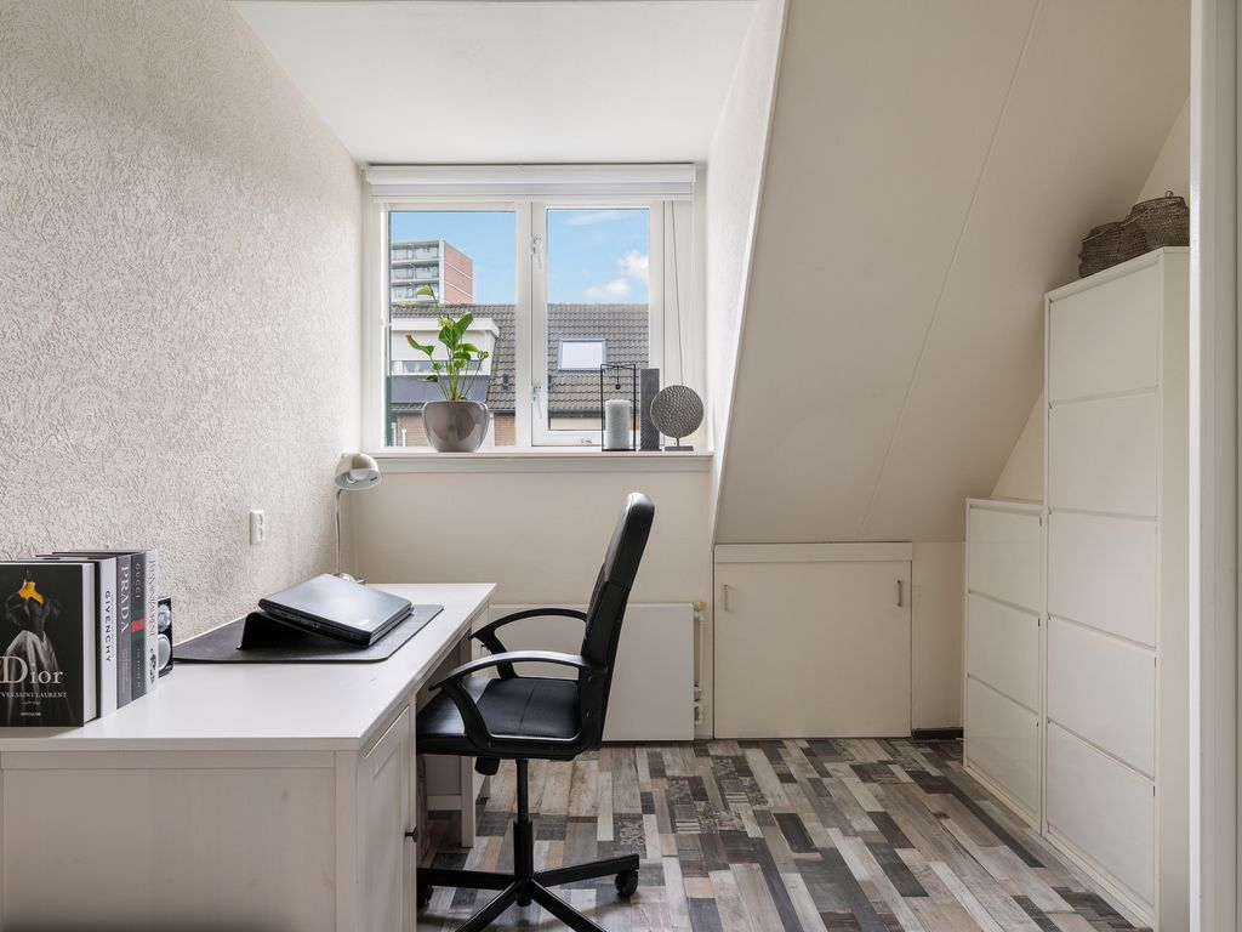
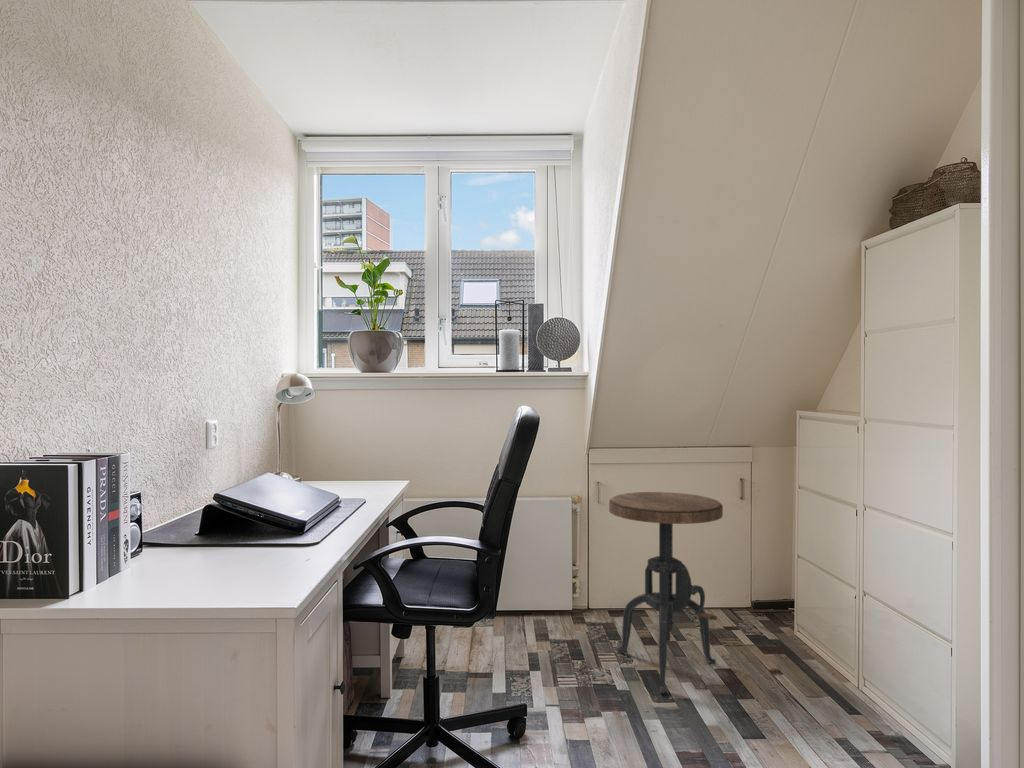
+ side table (663, 584)
